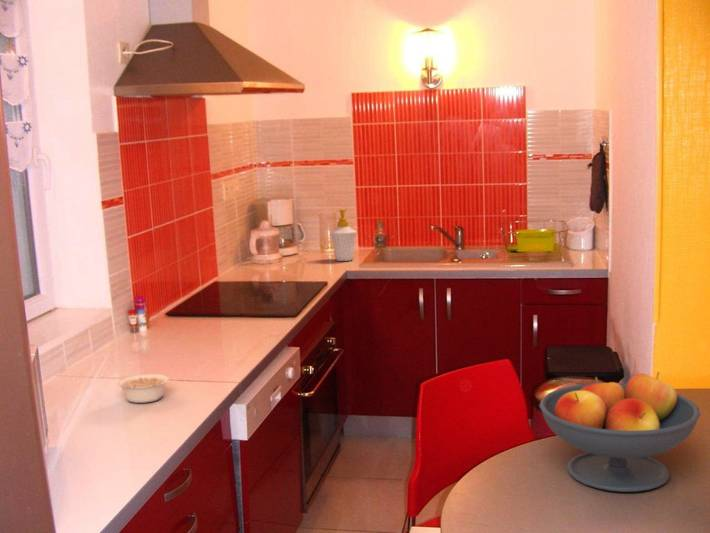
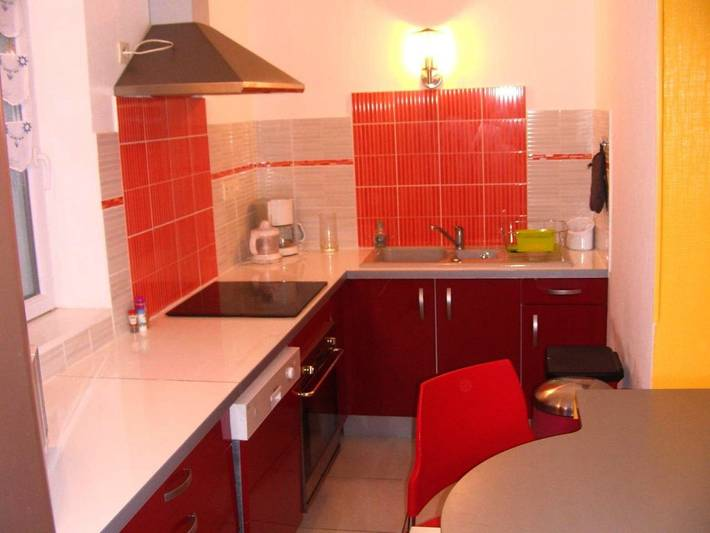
- soap bottle (343, 234)
- fruit bowl (617, 427)
- legume (145, 387)
